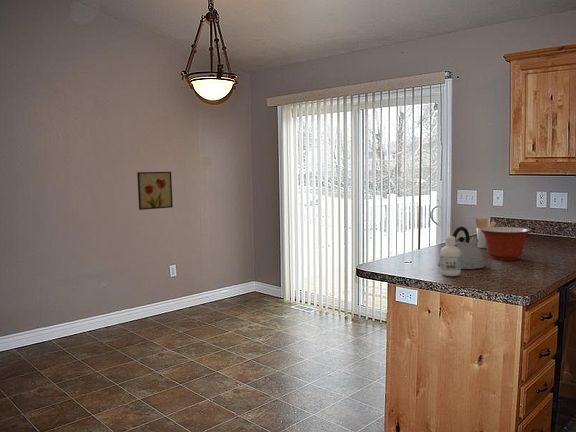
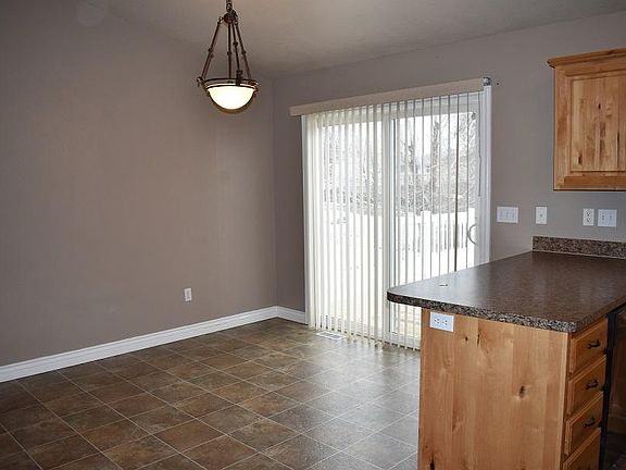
- mixing bowl (504, 243)
- utensil holder (483, 233)
- wall art (155, 190)
- kettle (462, 245)
- bottle (450, 256)
